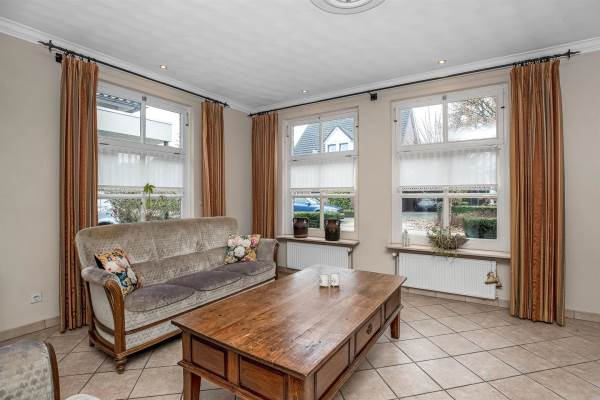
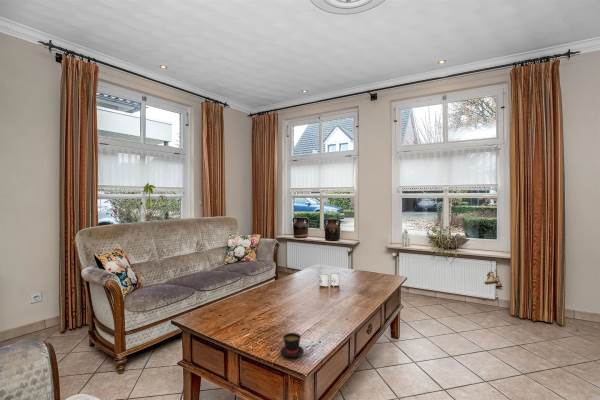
+ teacup (292, 344)
